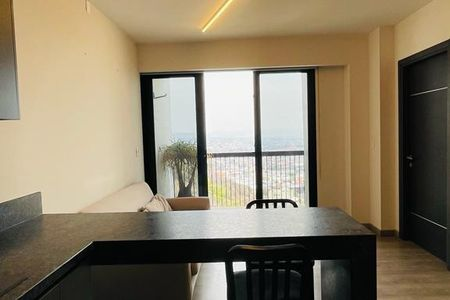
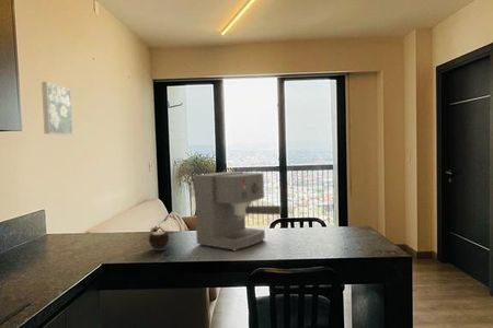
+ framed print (58, 110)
+ coffee maker (236, 208)
+ candle (159, 238)
